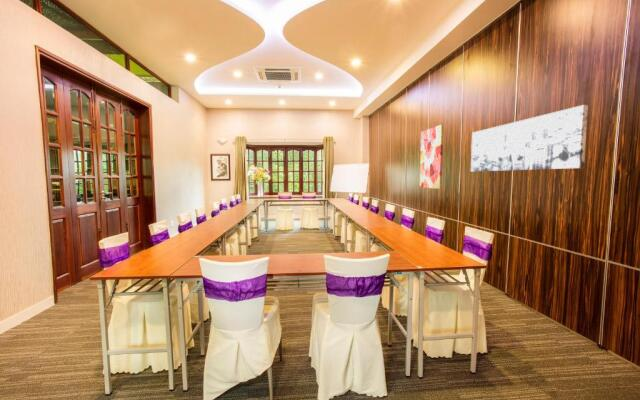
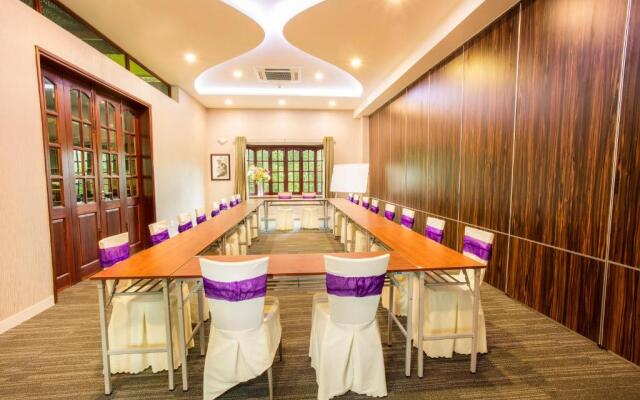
- wall art (430, 158)
- wall art (515, 146)
